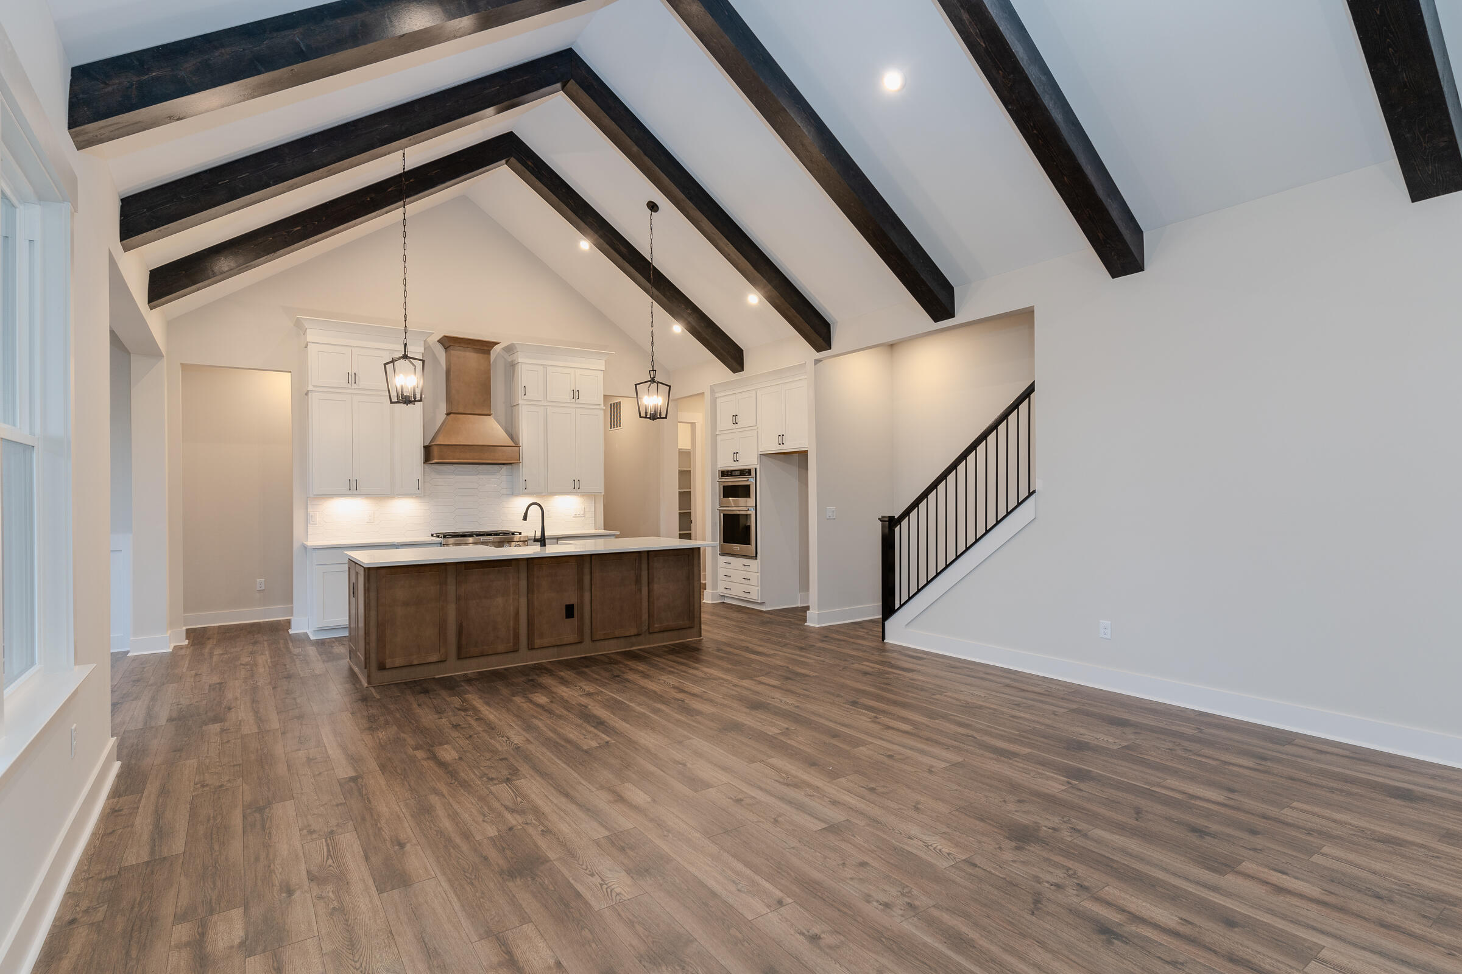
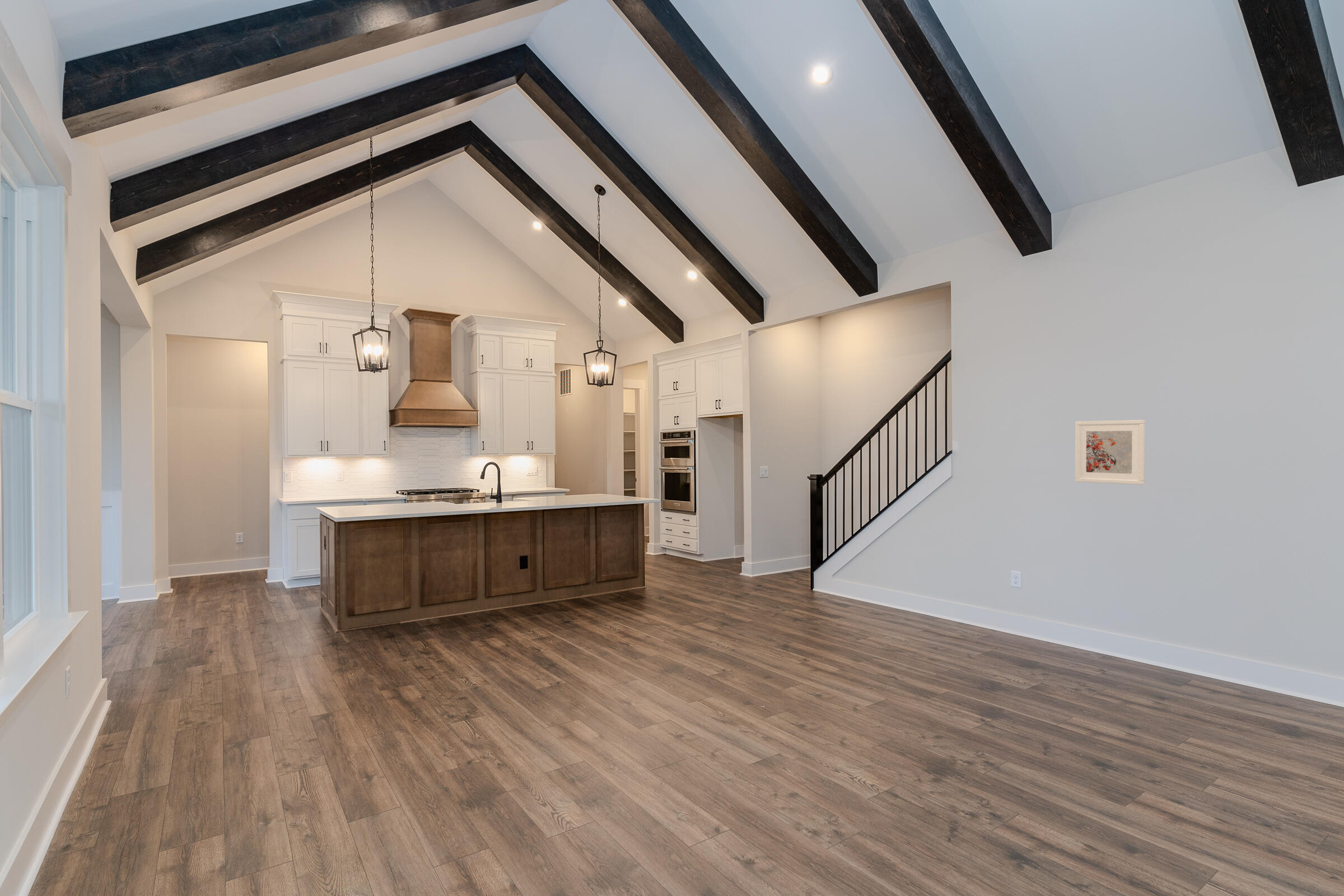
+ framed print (1109, 452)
